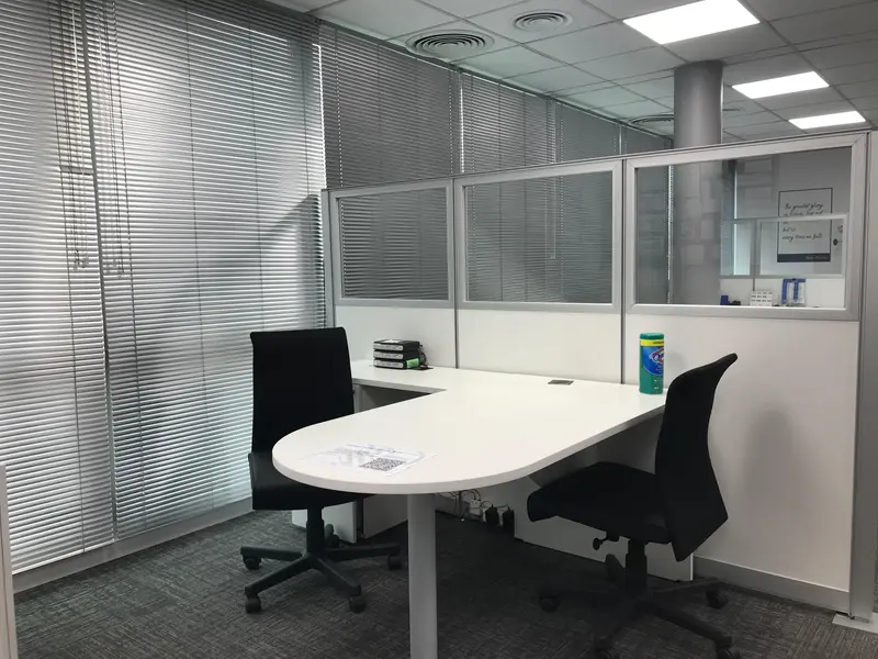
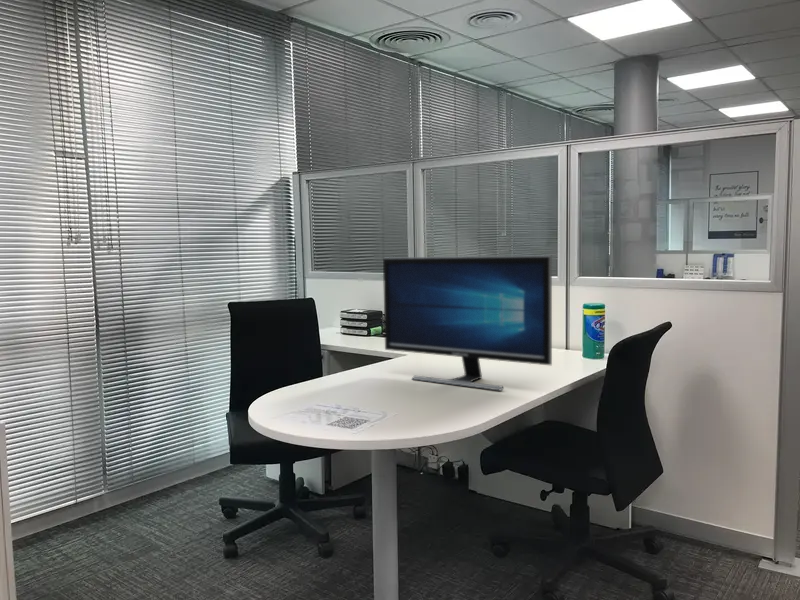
+ computer monitor (463, 319)
